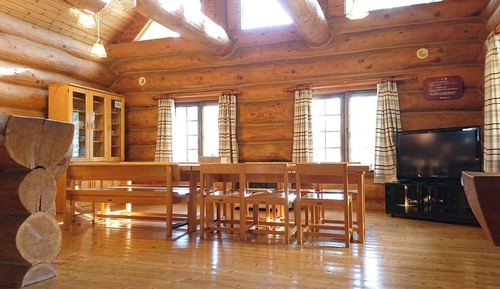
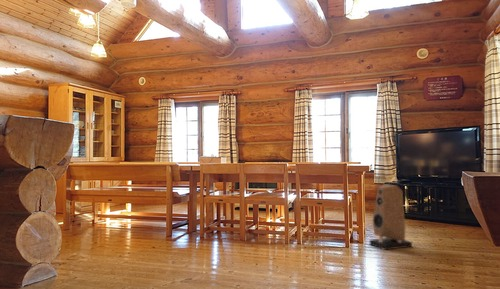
+ speaker (390, 215)
